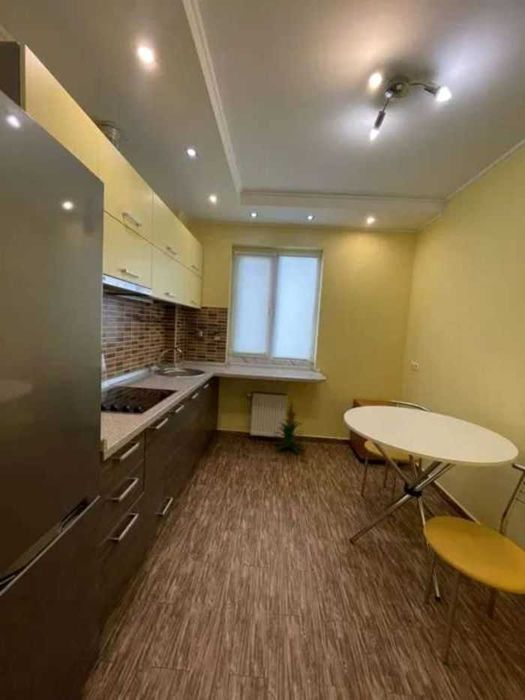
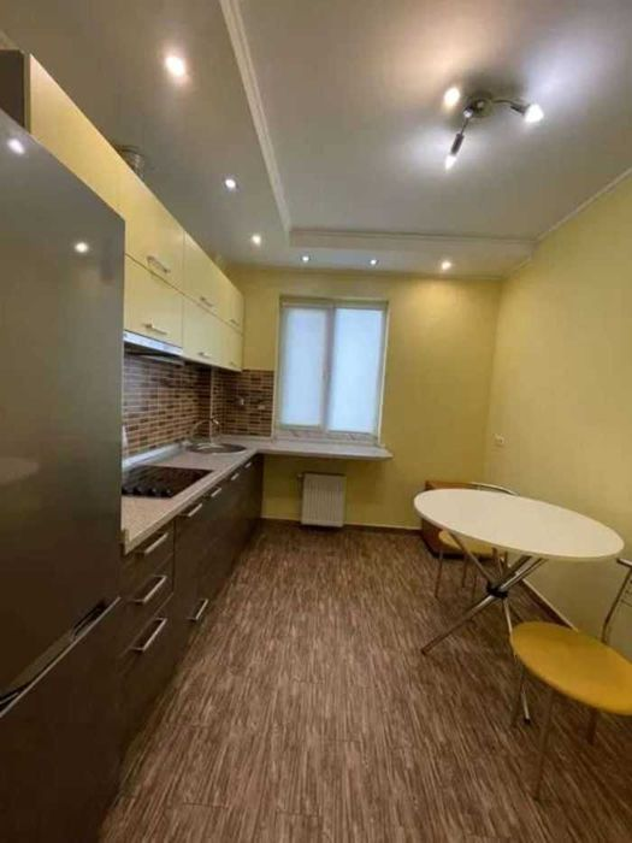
- indoor plant (290, 423)
